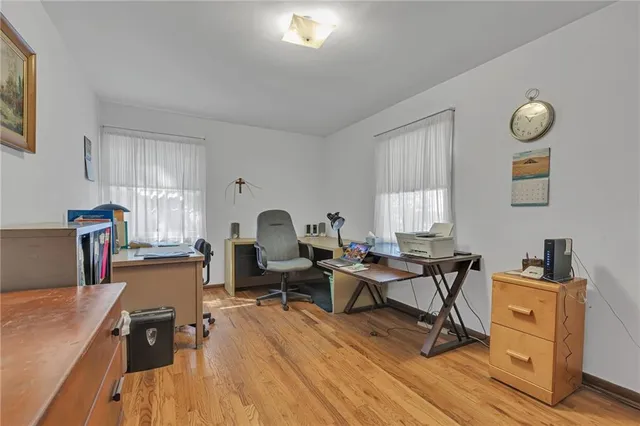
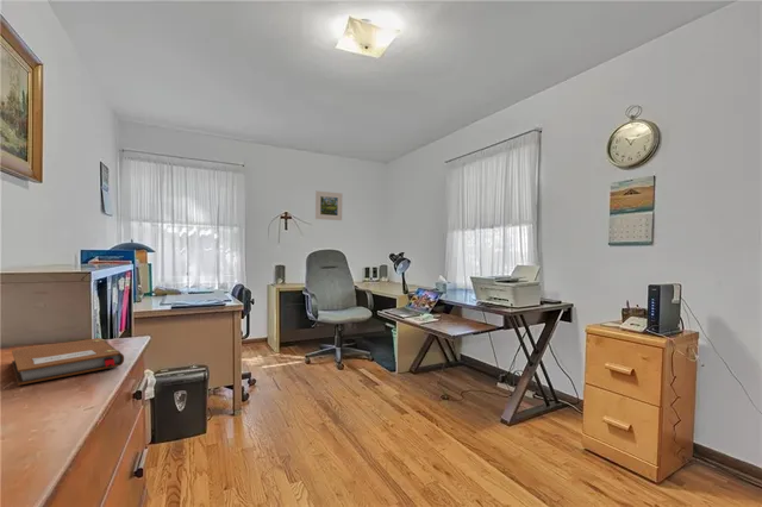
+ notebook (68, 357)
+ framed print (329, 206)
